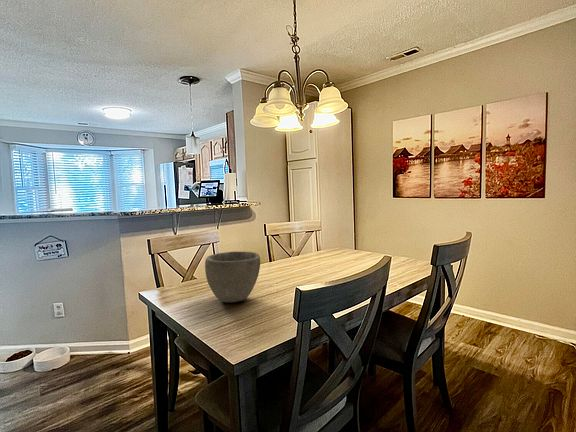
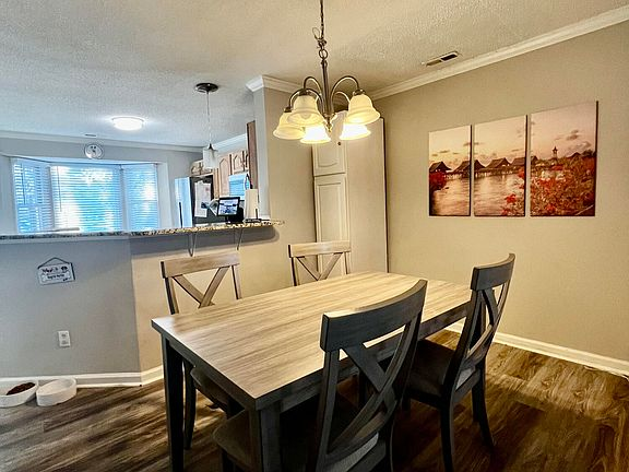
- bowl (233, 277)
